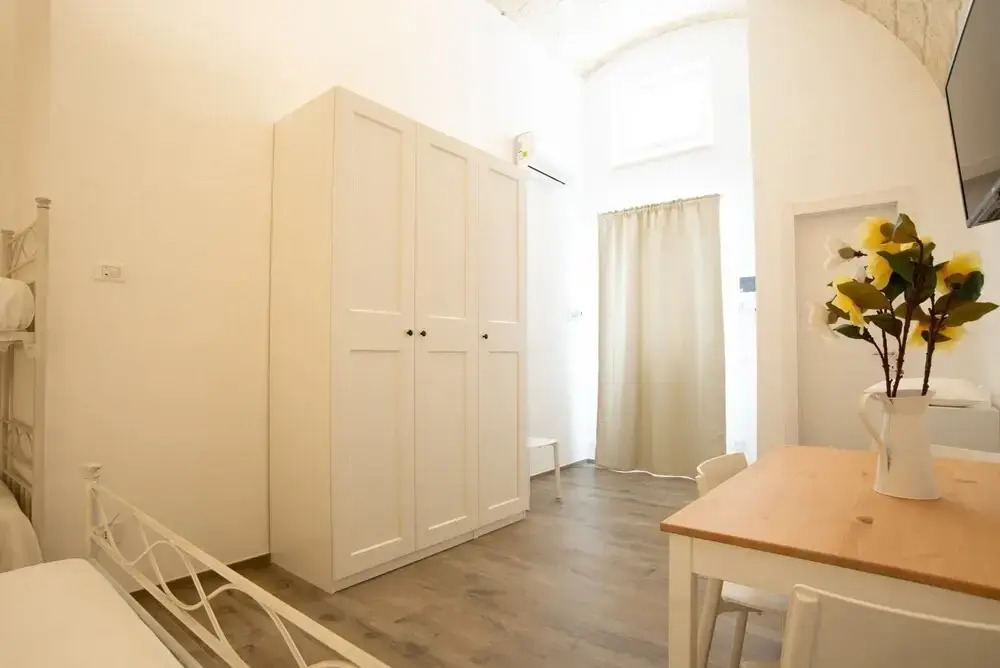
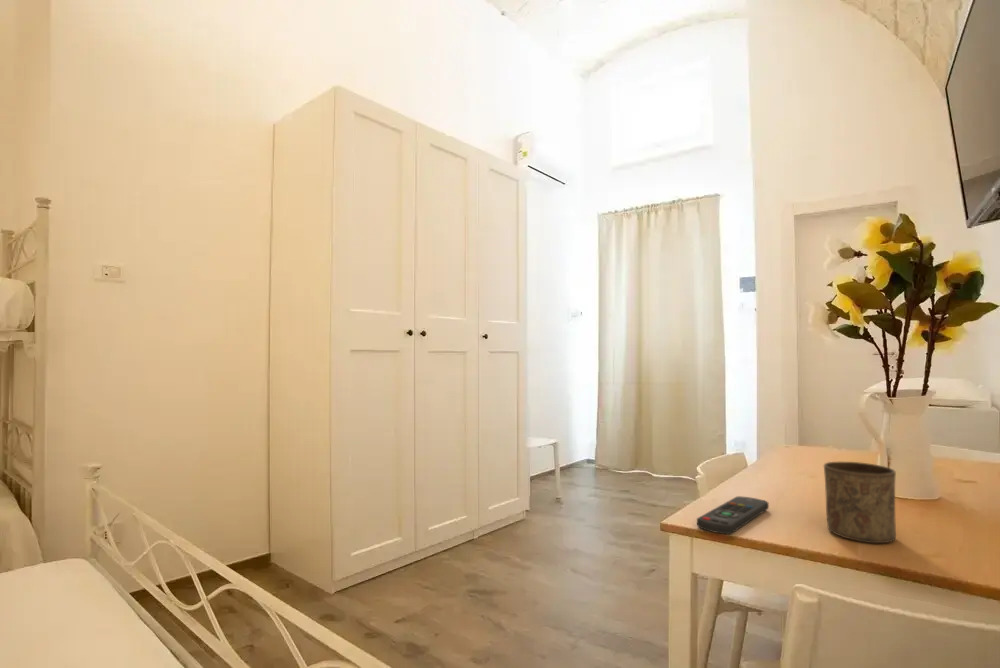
+ cup (859, 500)
+ remote control (734, 513)
